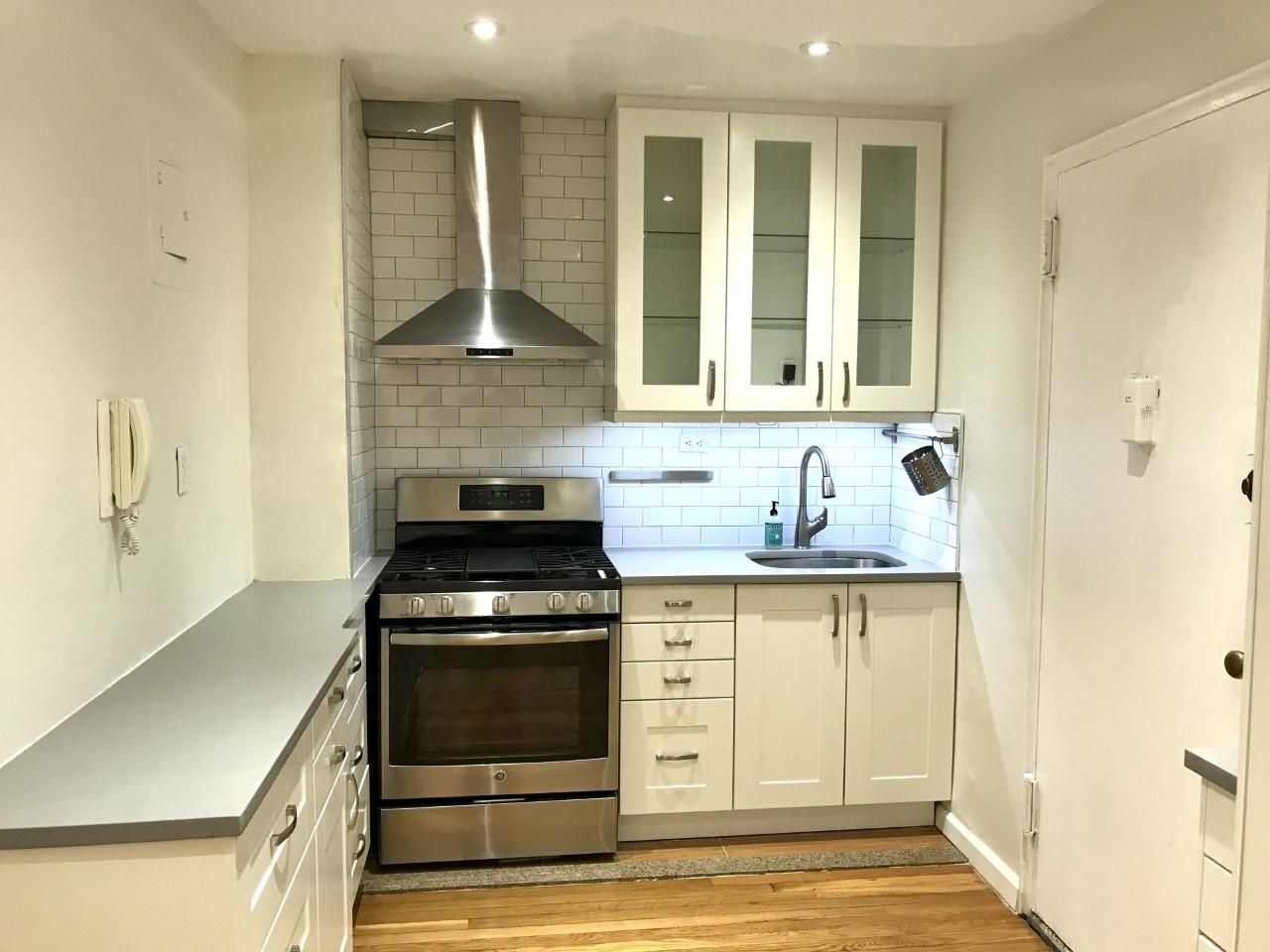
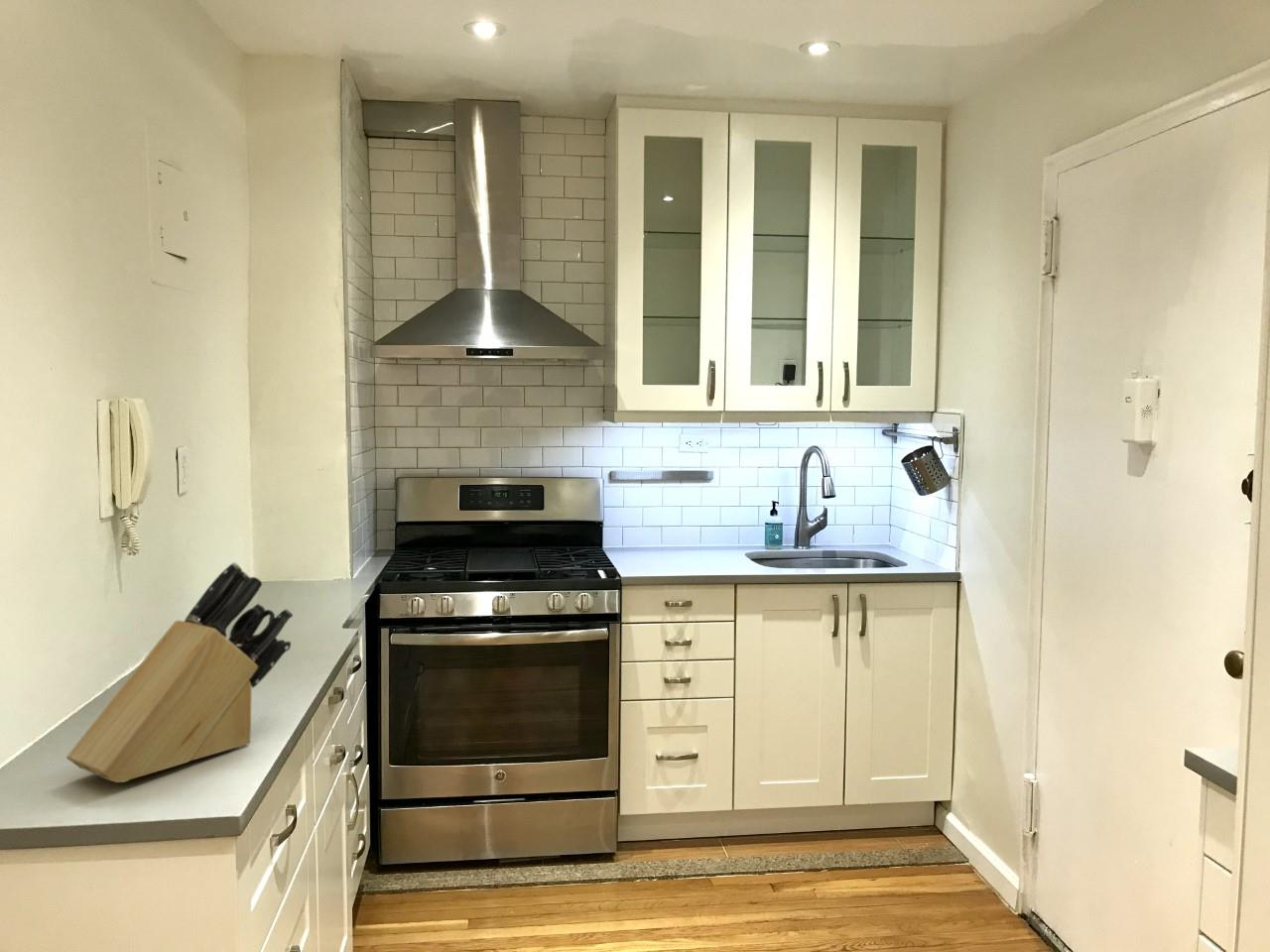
+ knife block (189, 661)
